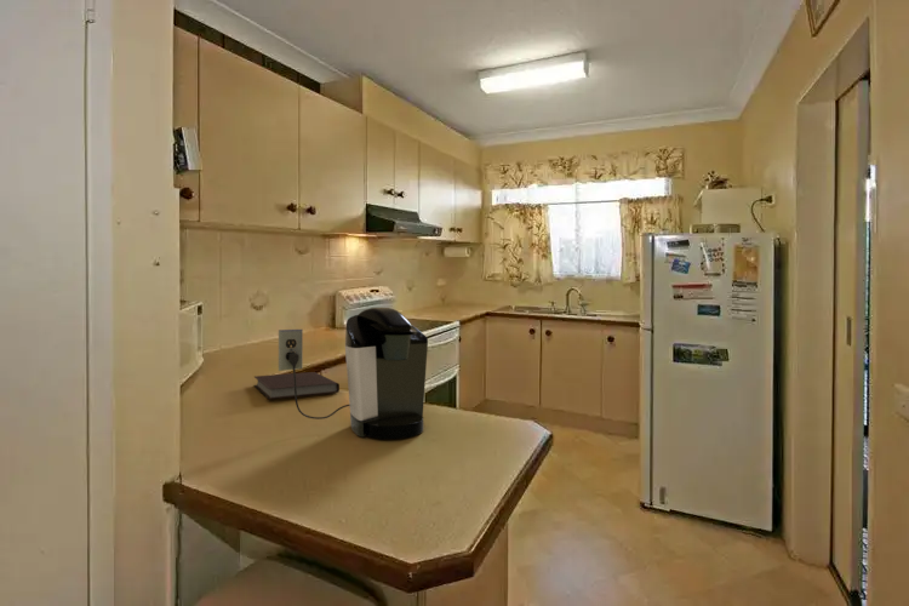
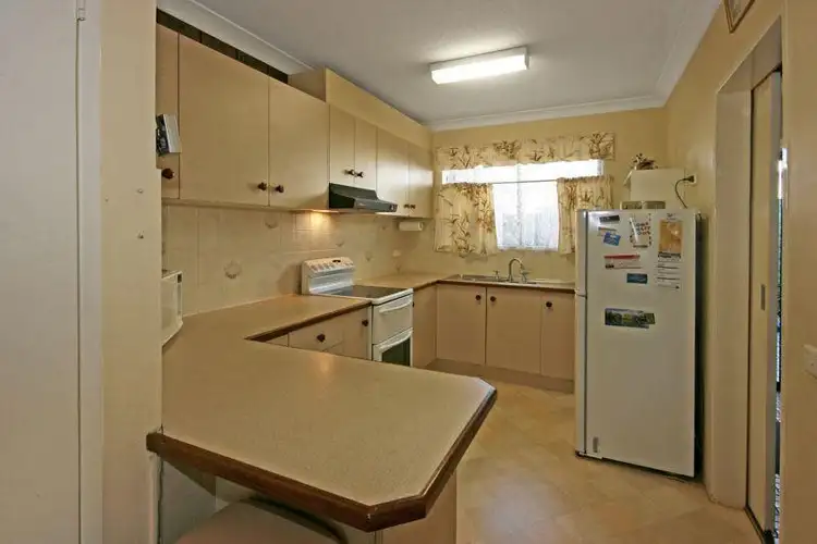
- notebook (296, 384)
- coffee maker (362, 368)
